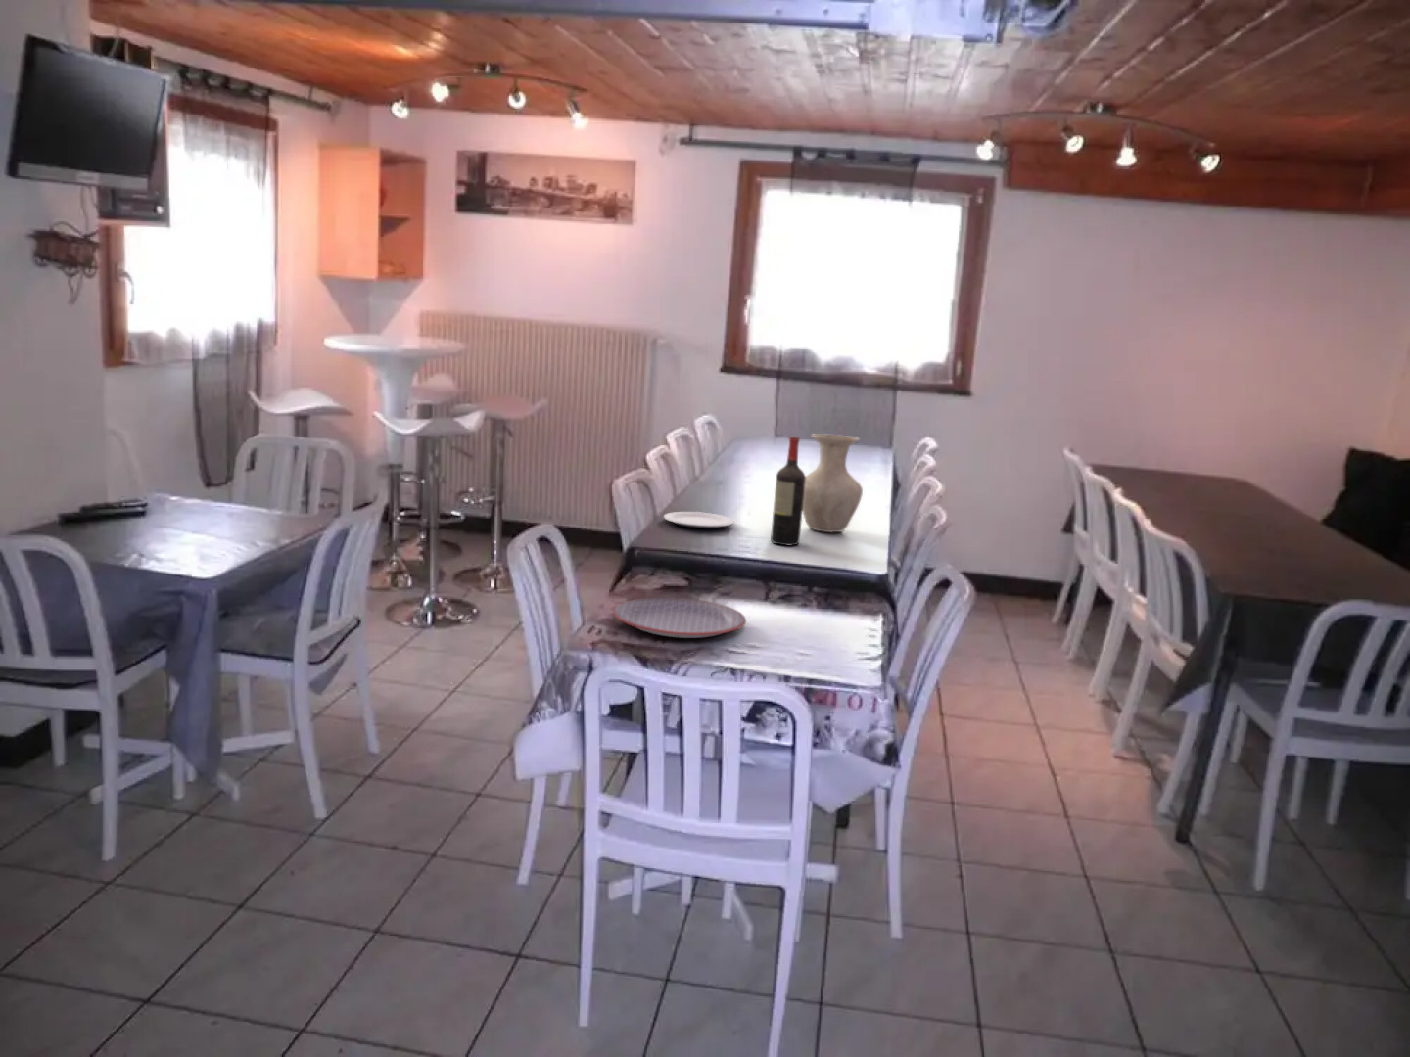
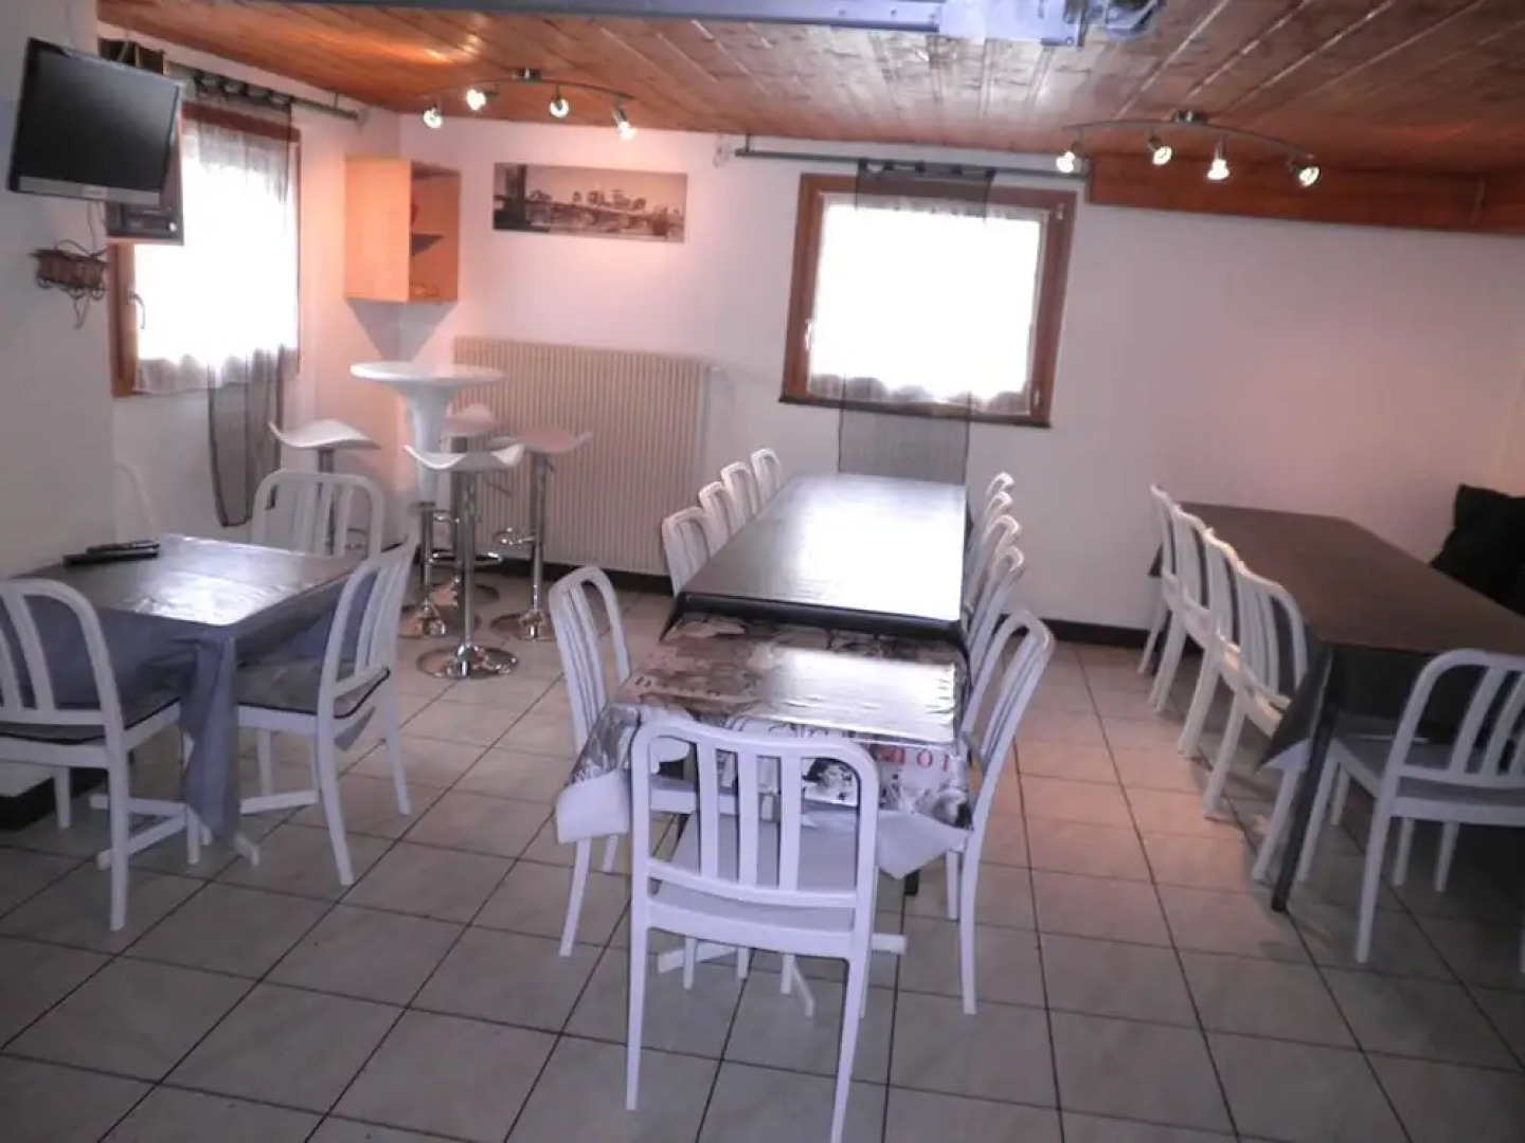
- wine bottle (789, 490)
- plate (698, 521)
- vase (830, 483)
- plate (679, 618)
